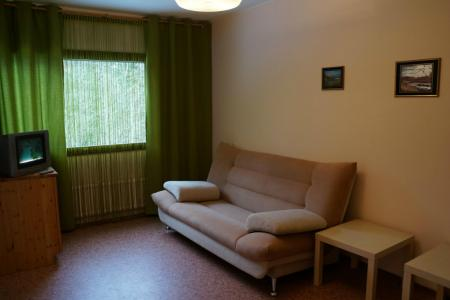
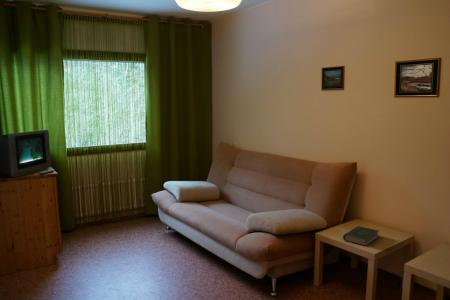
+ book (361, 235)
